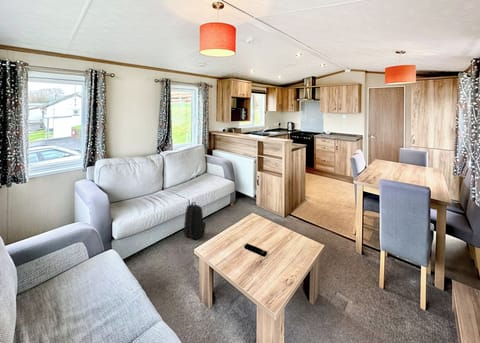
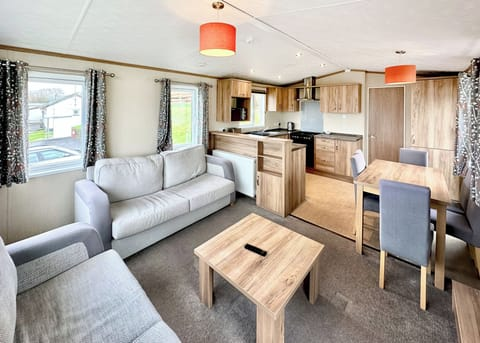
- backpack (194, 219)
